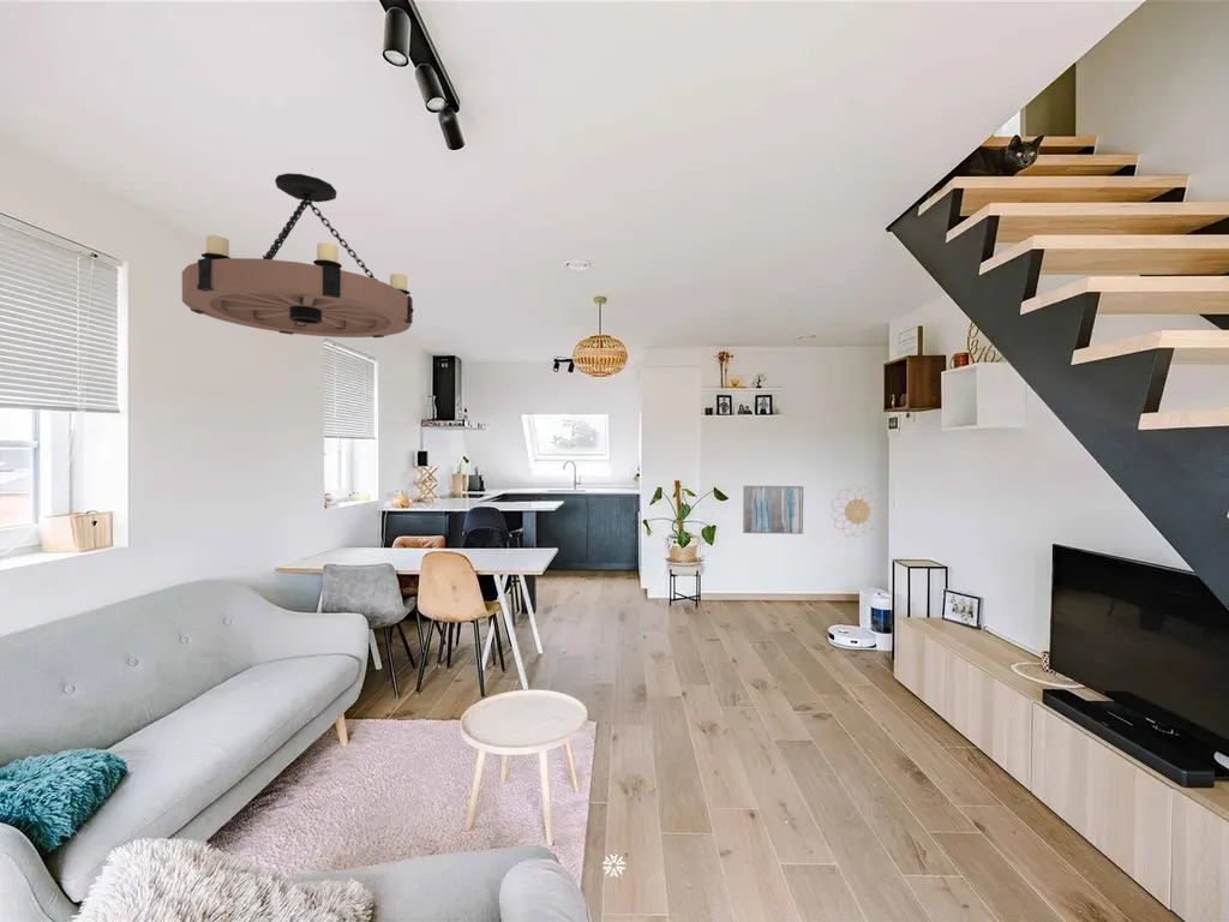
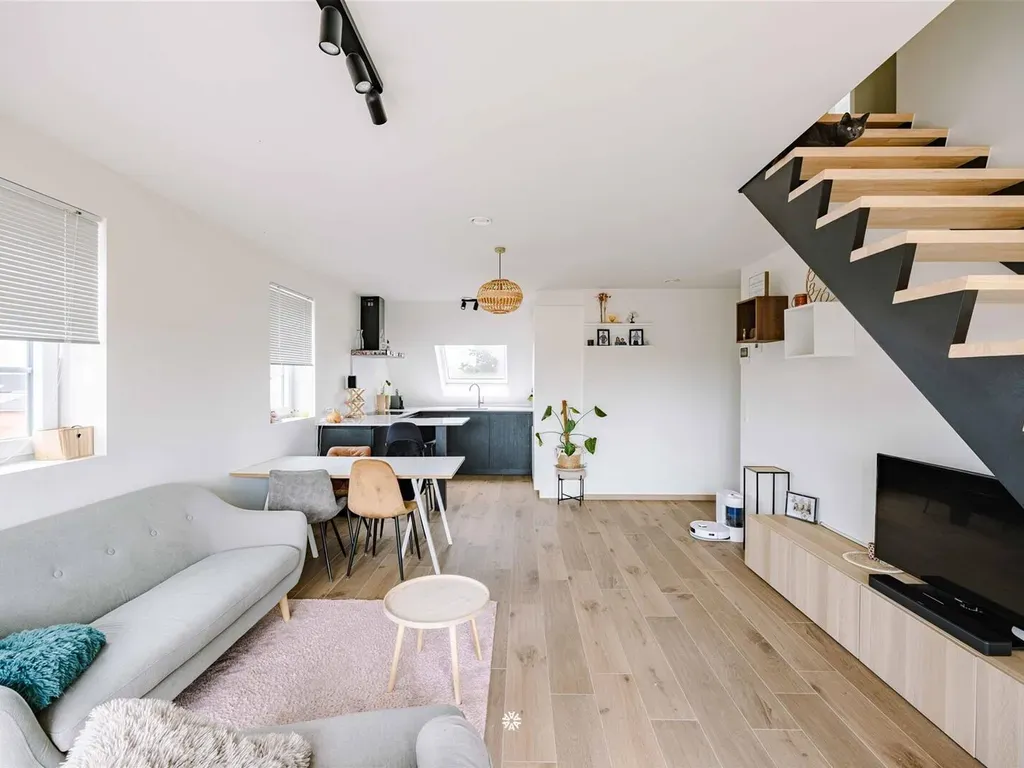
- wall art (773, 509)
- chandelier (304, 263)
- decorative wall piece (857, 510)
